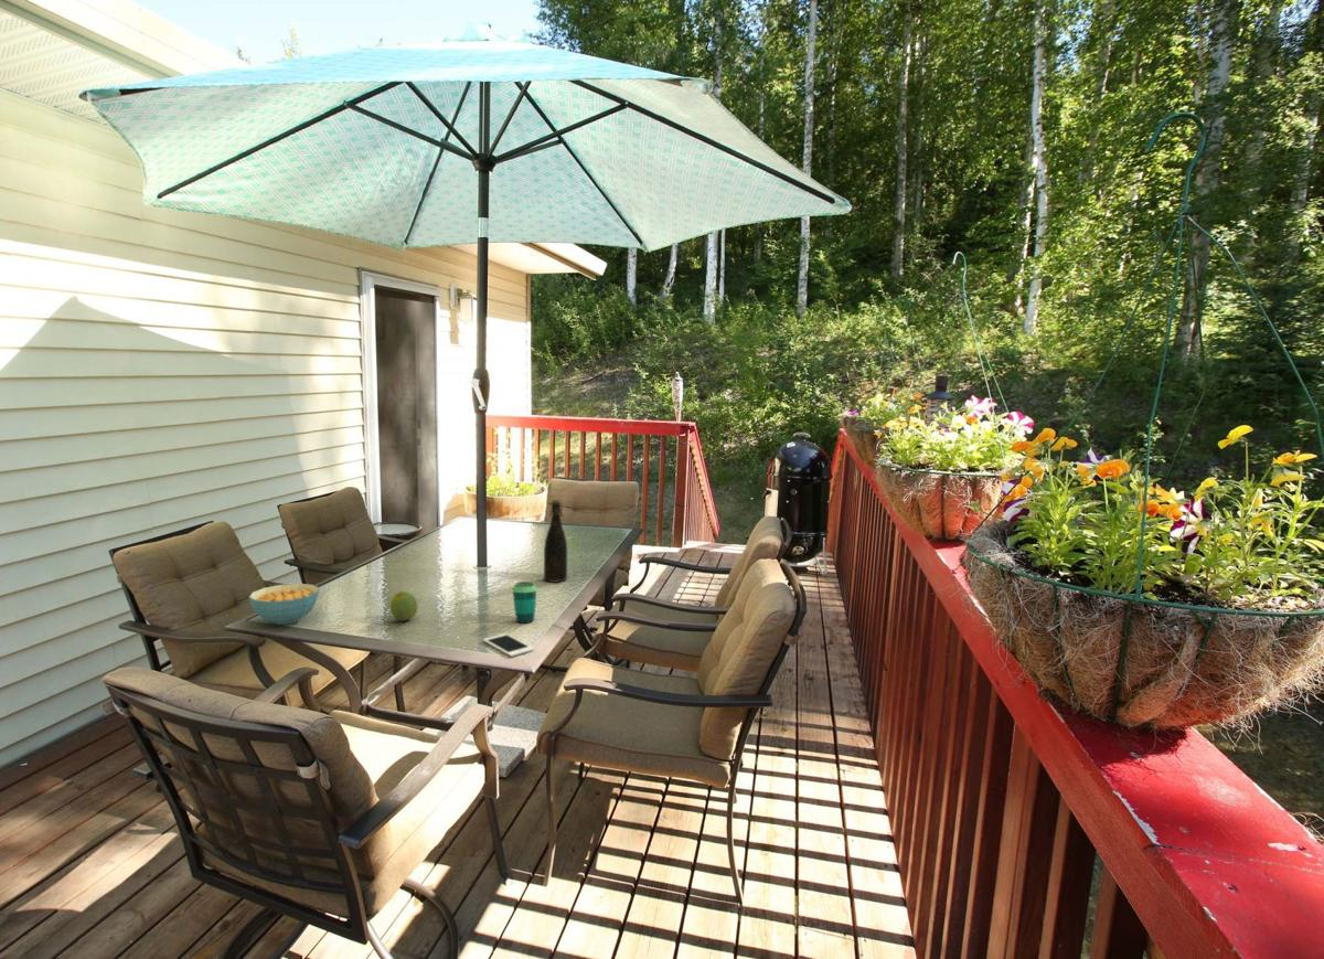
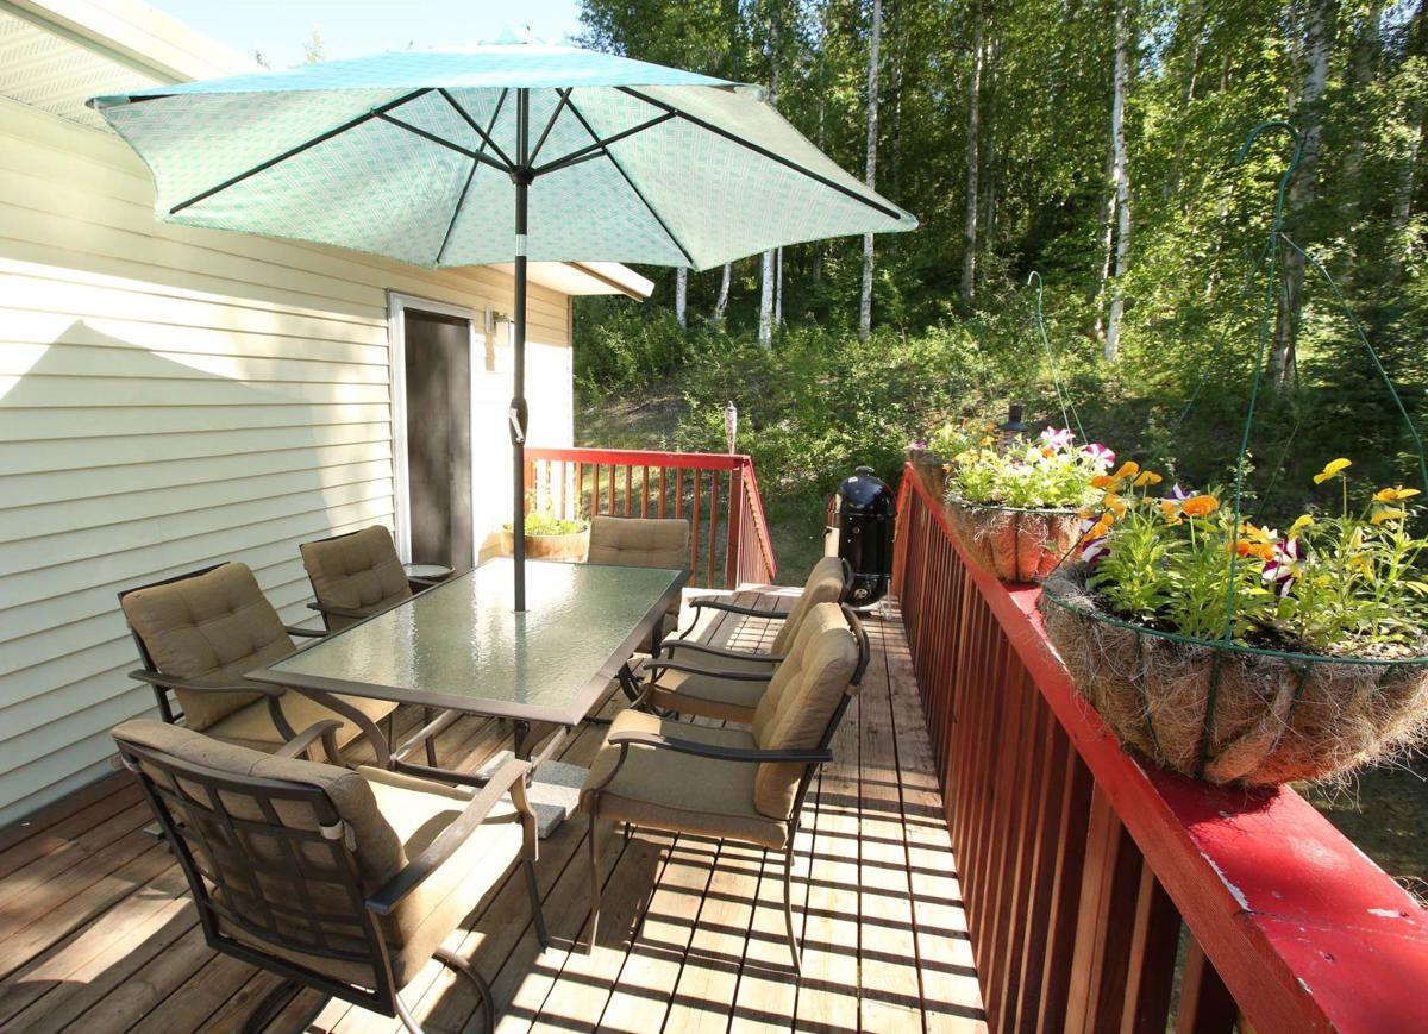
- cup (524, 601)
- bottle (555, 540)
- cell phone (508, 644)
- fruit (404, 605)
- cereal bowl (285, 606)
